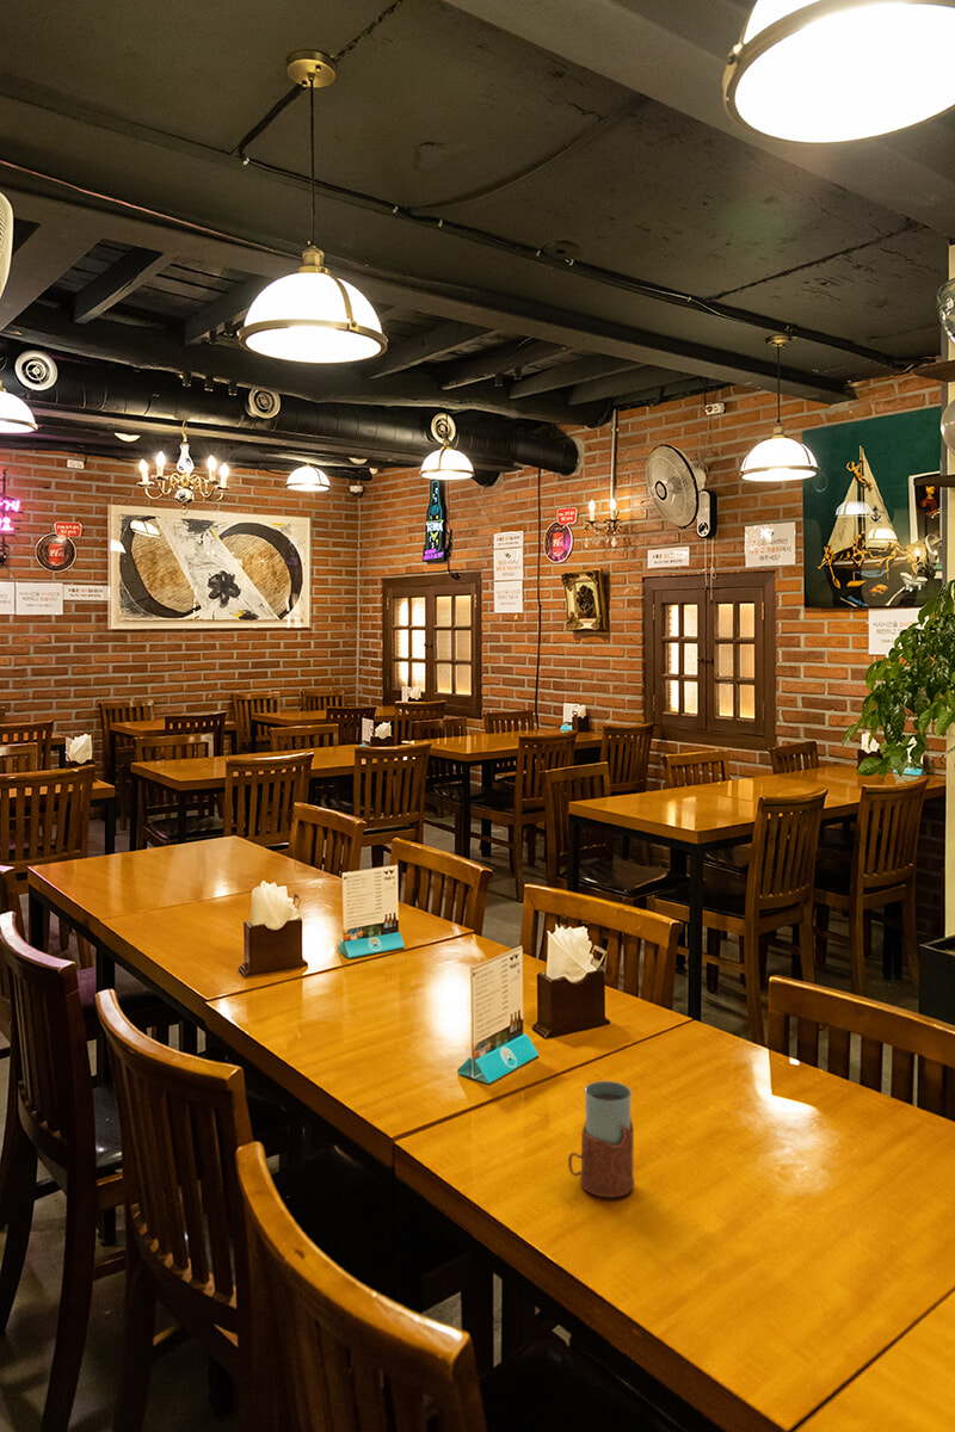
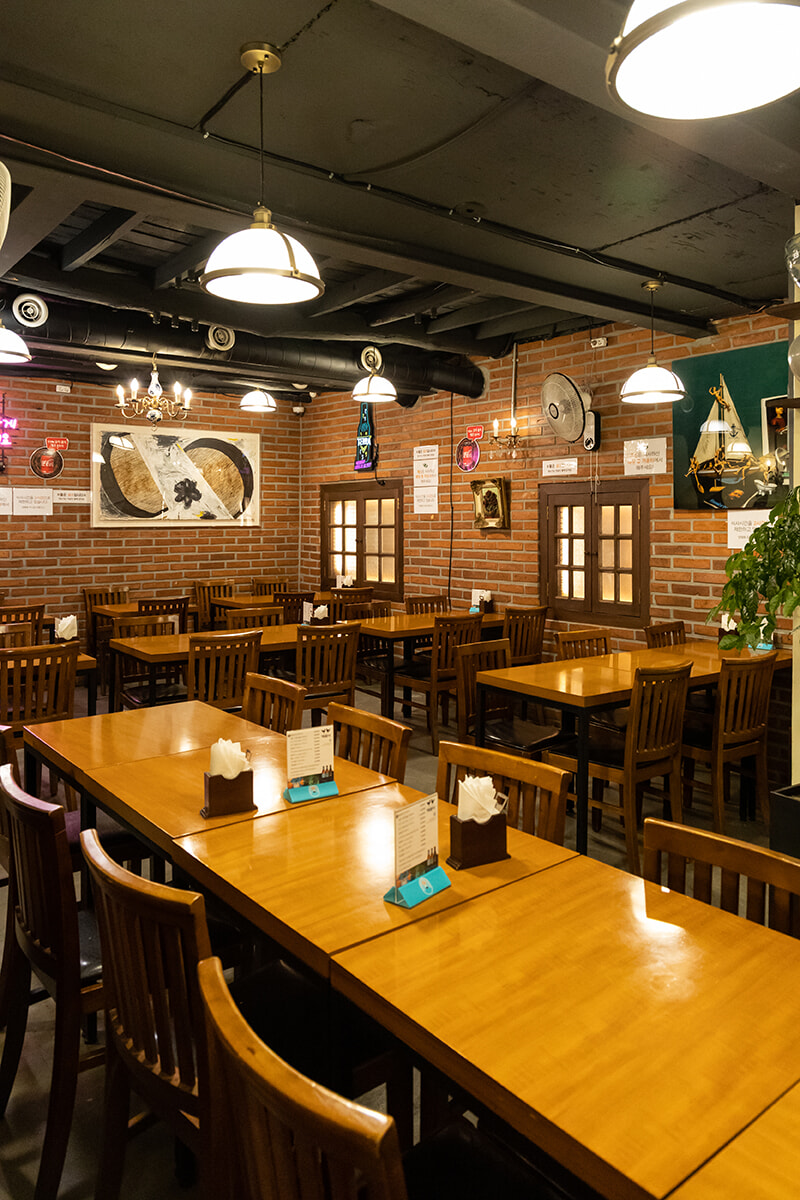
- drinking glass (598, 1141)
